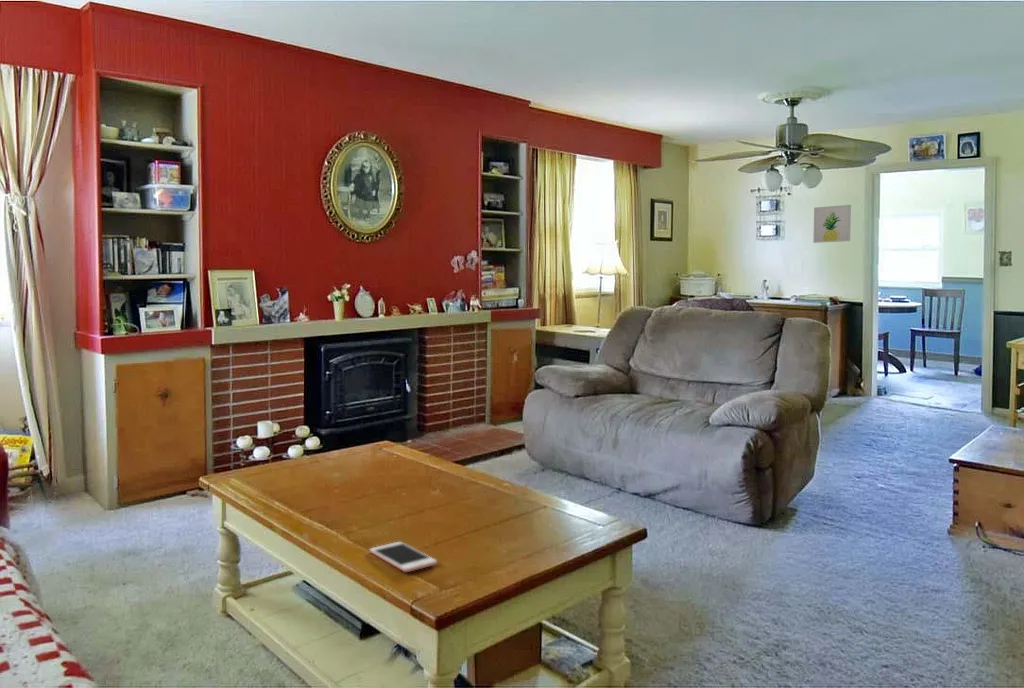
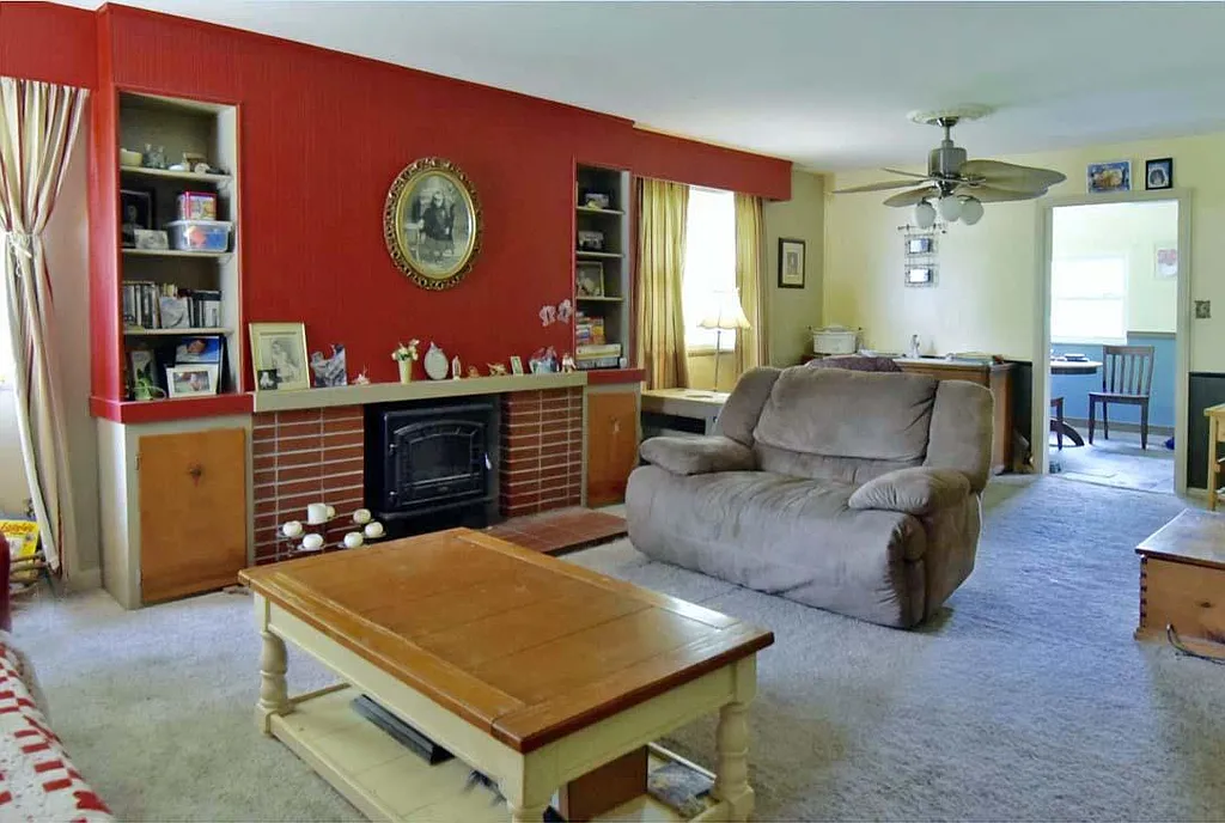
- wall art (831, 224)
- cell phone (402, 556)
